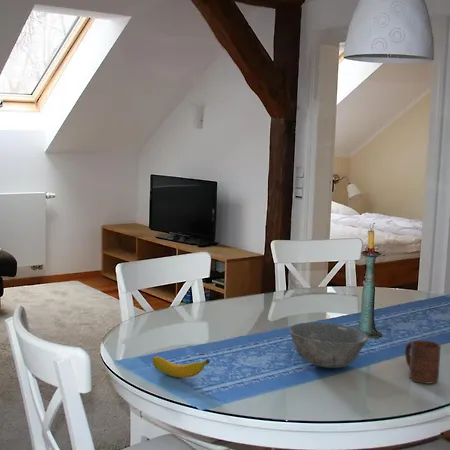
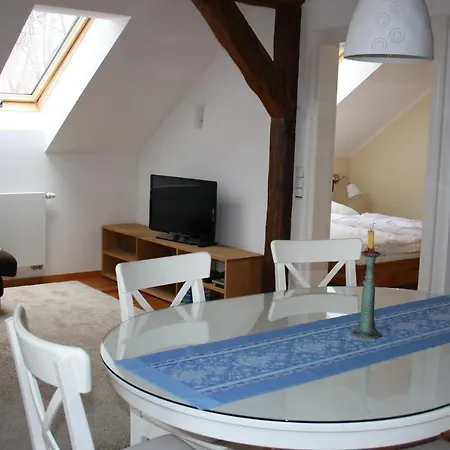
- banana (179, 365)
- cup (420, 361)
- bowl (327, 348)
